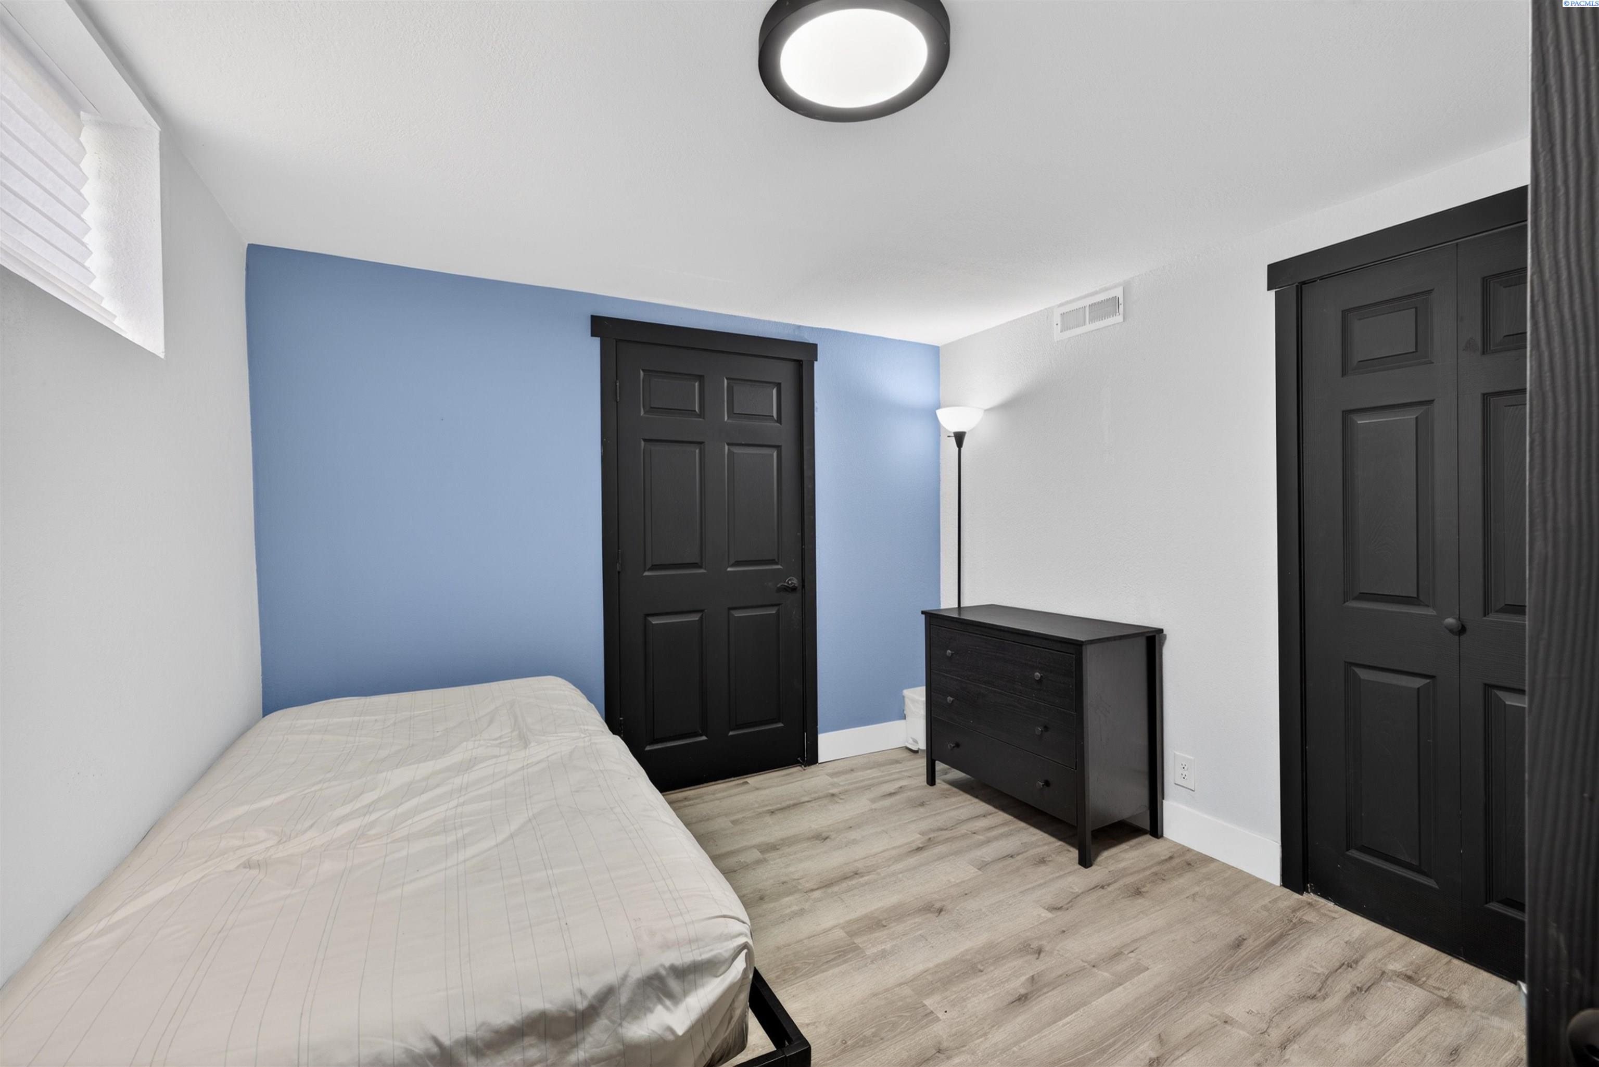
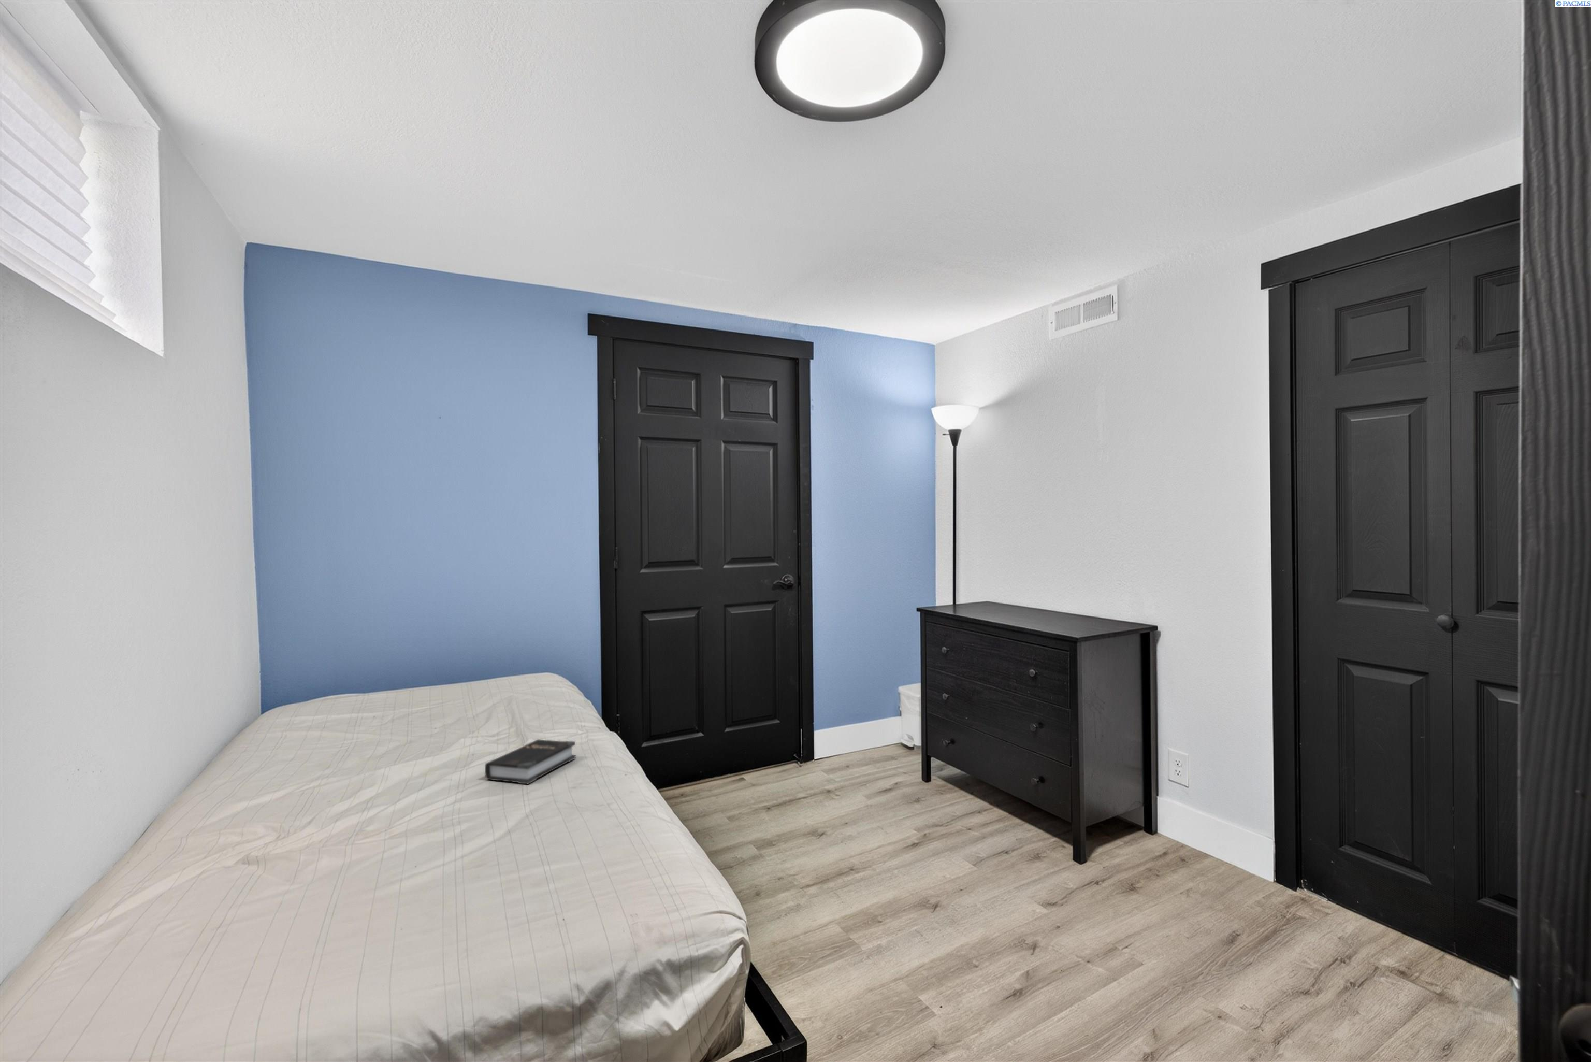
+ hardback book (532, 760)
